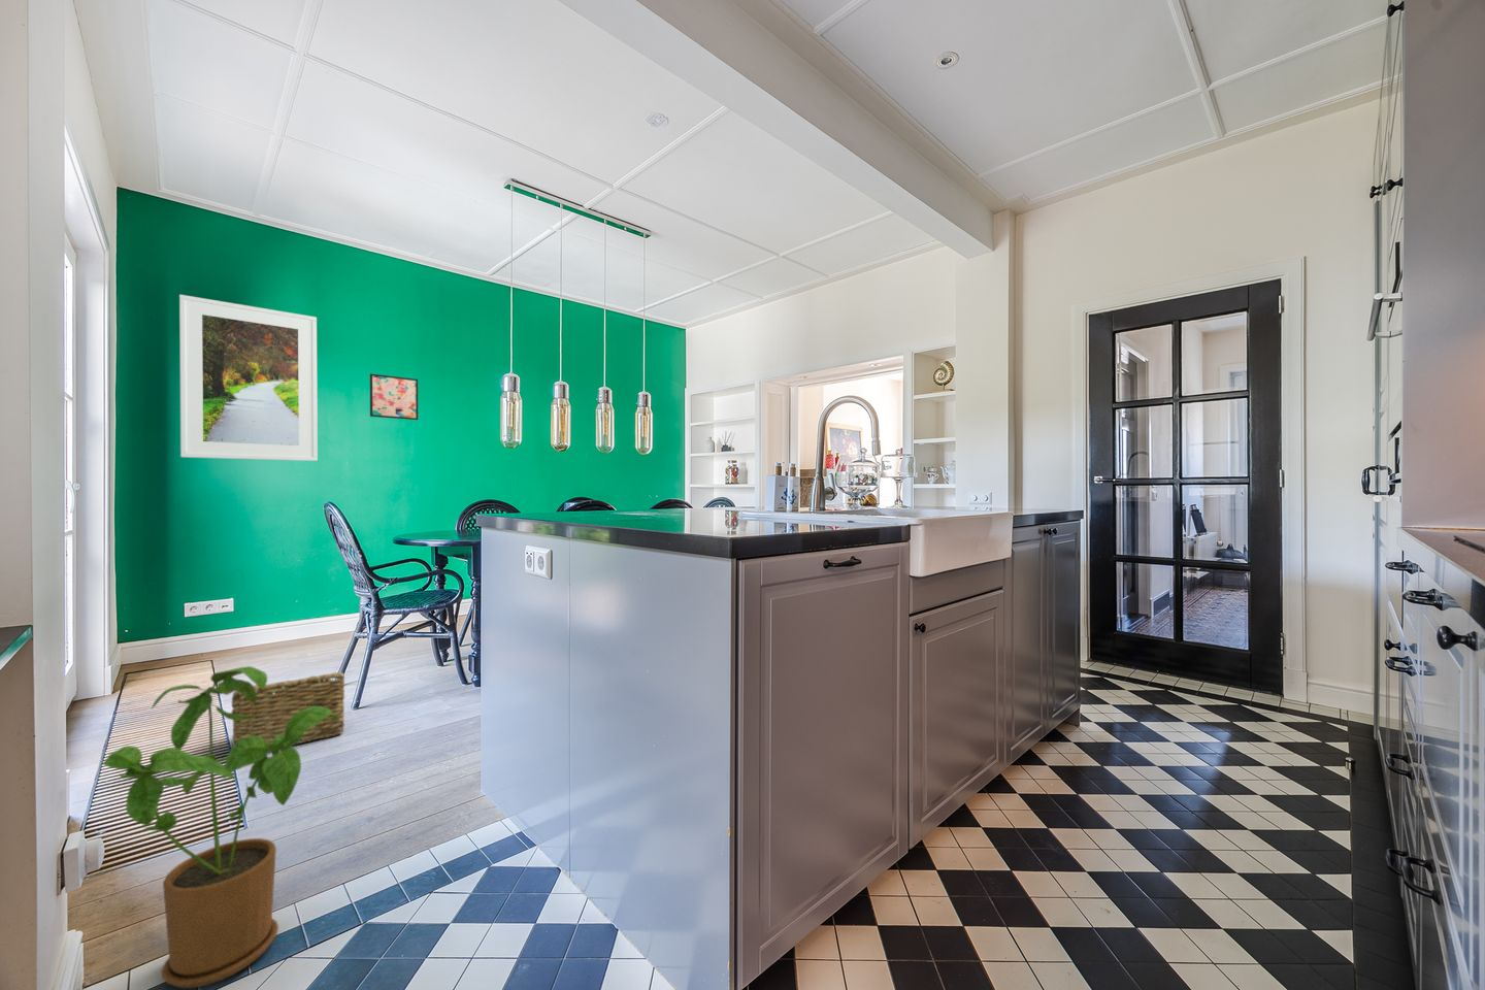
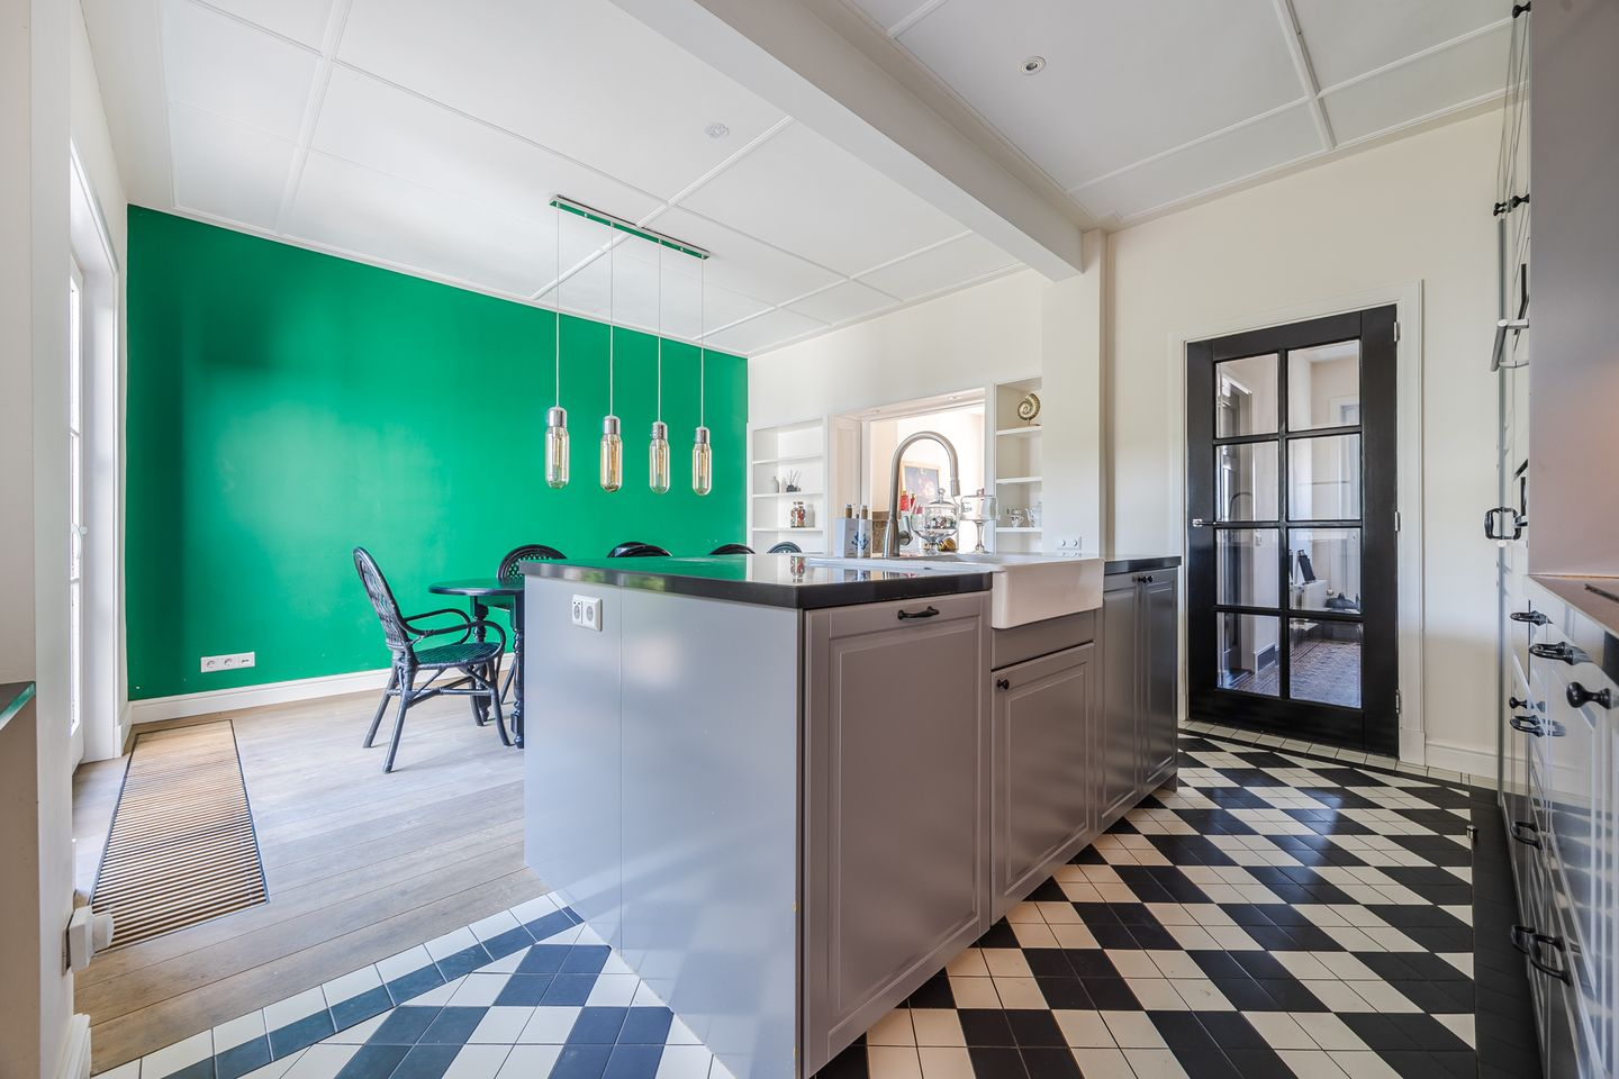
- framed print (253, 382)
- house plant (236, 812)
- wall art (394, 397)
- basket (289, 704)
